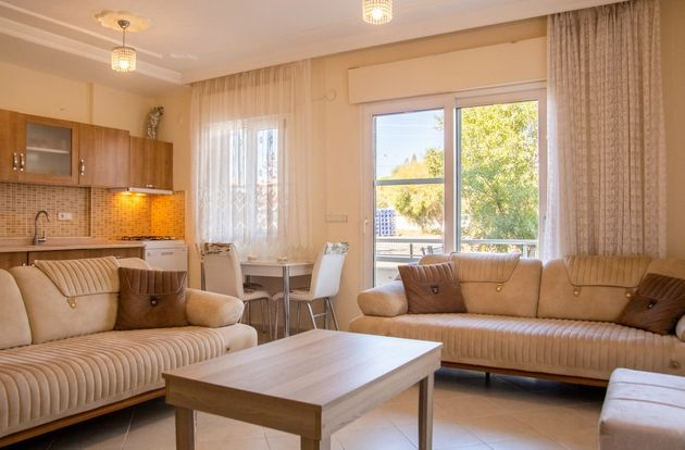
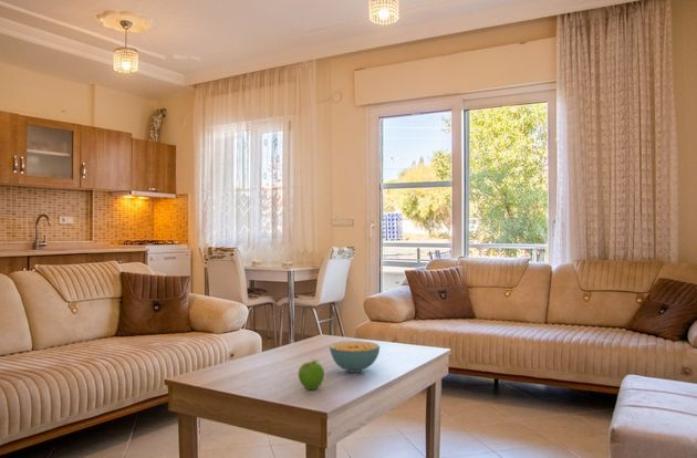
+ cereal bowl (354, 357)
+ fruit (311, 373)
